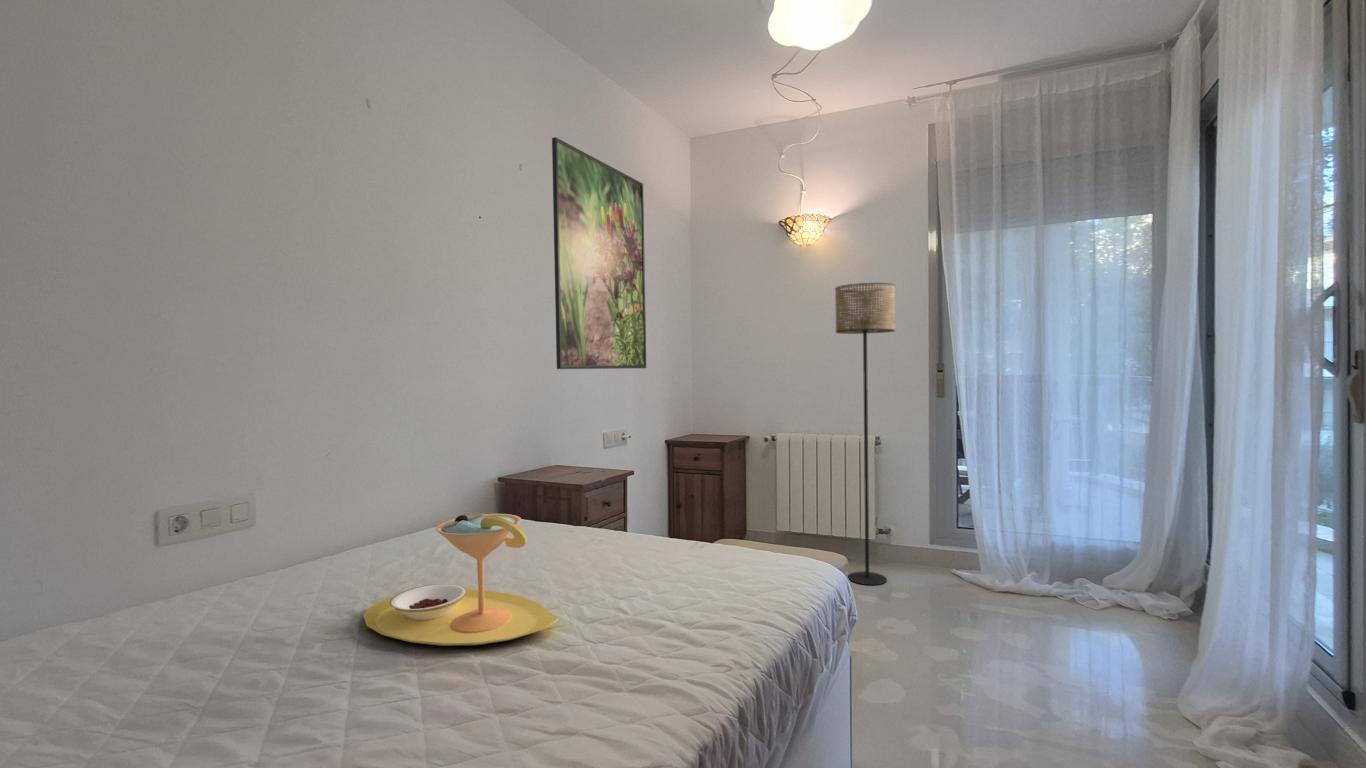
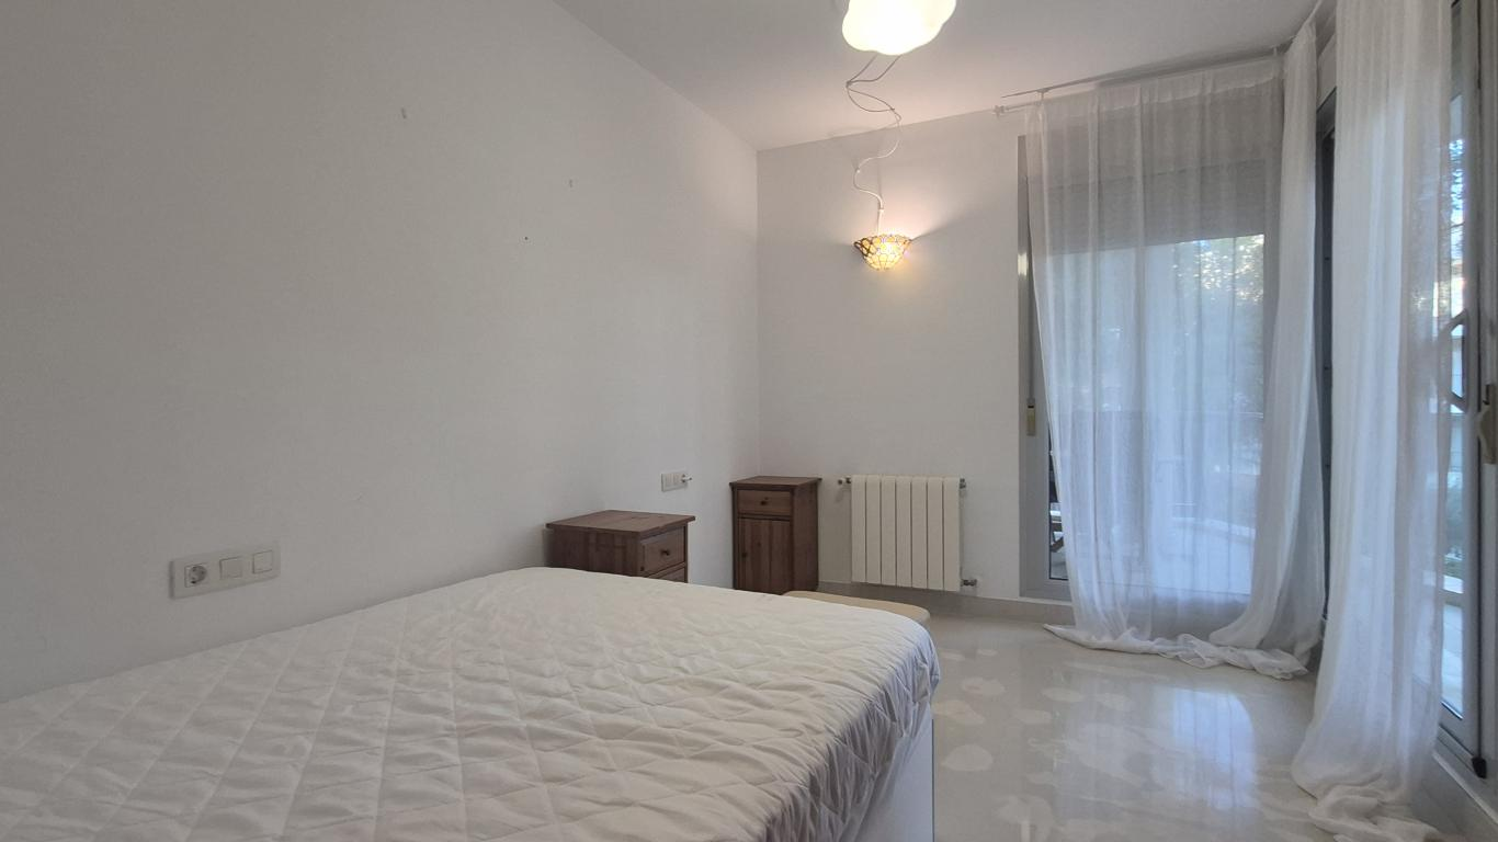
- floor lamp (865, 433)
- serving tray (463, 552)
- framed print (604, 266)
